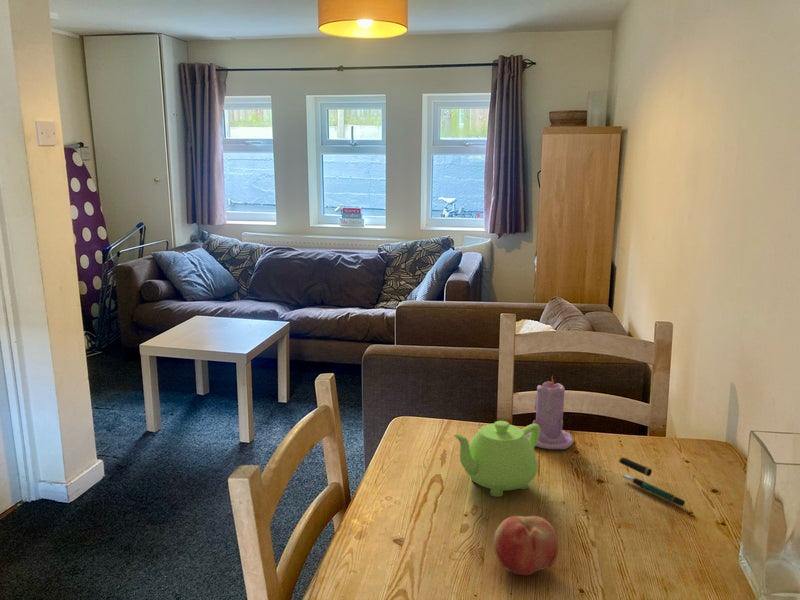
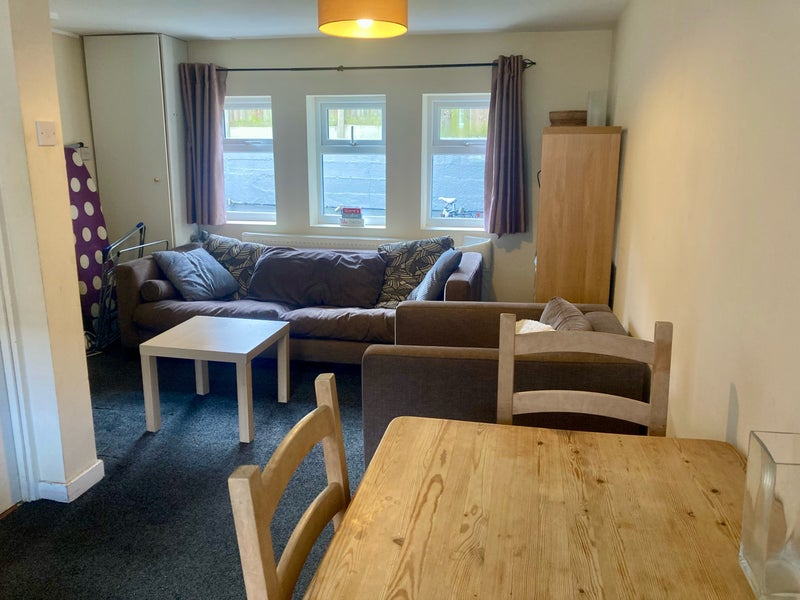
- teapot (497, 453)
- fruit (525, 544)
- candle (550, 407)
- pen (648, 483)
